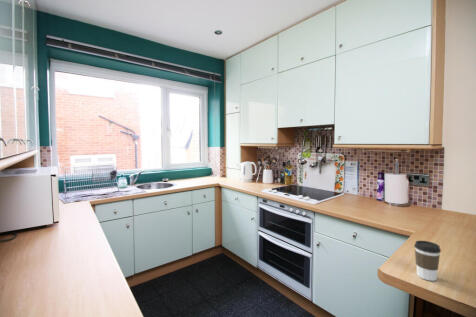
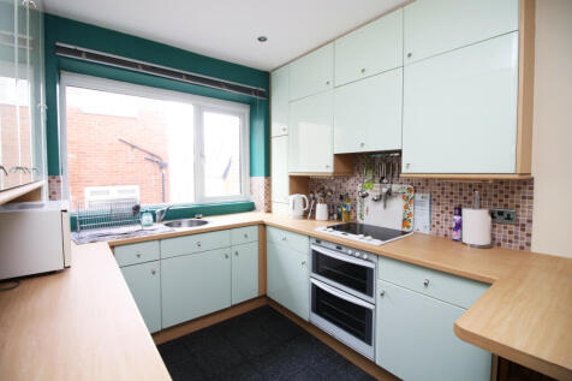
- coffee cup (426, 260)
